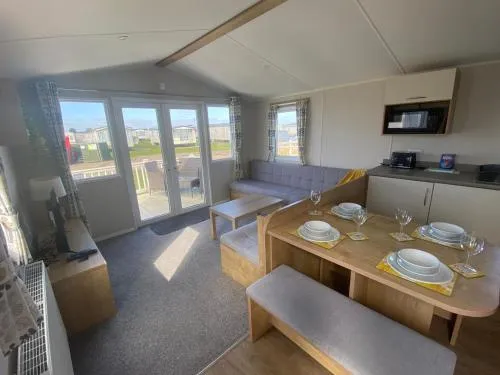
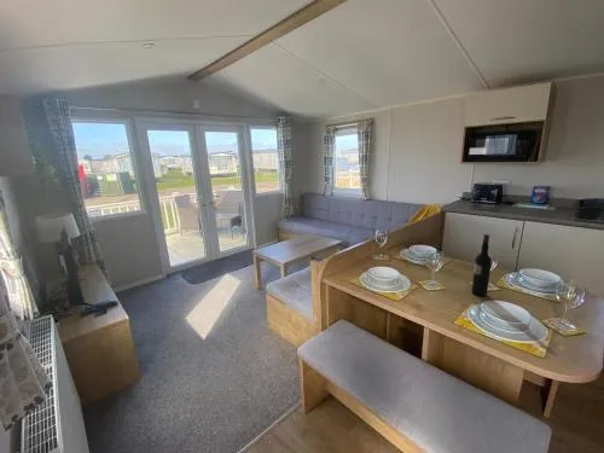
+ wine bottle (482, 265)
